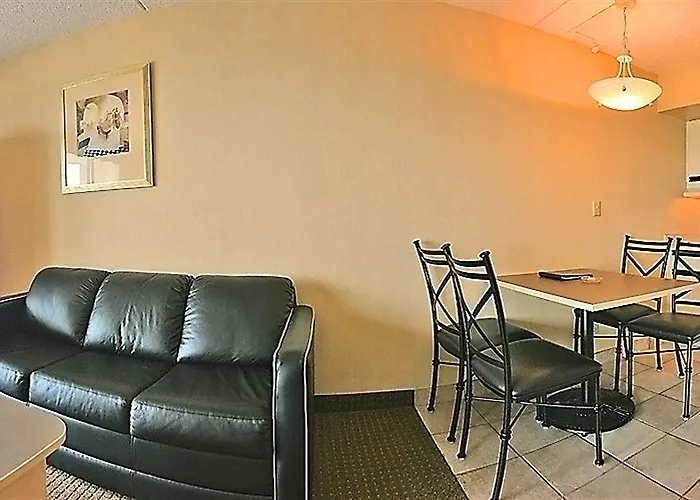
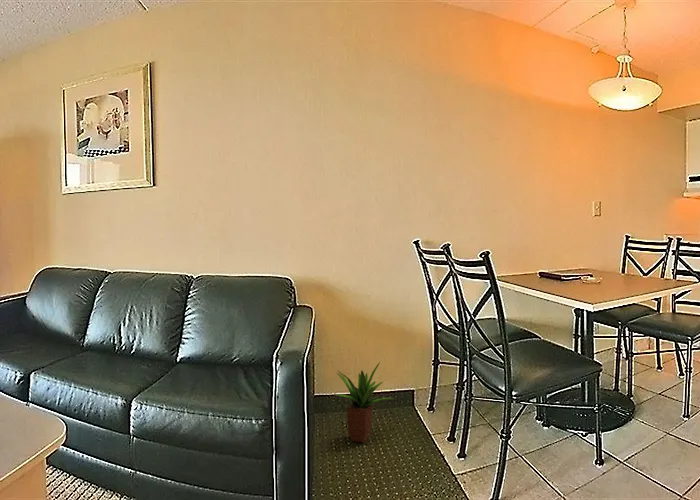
+ potted plant (365, 400)
